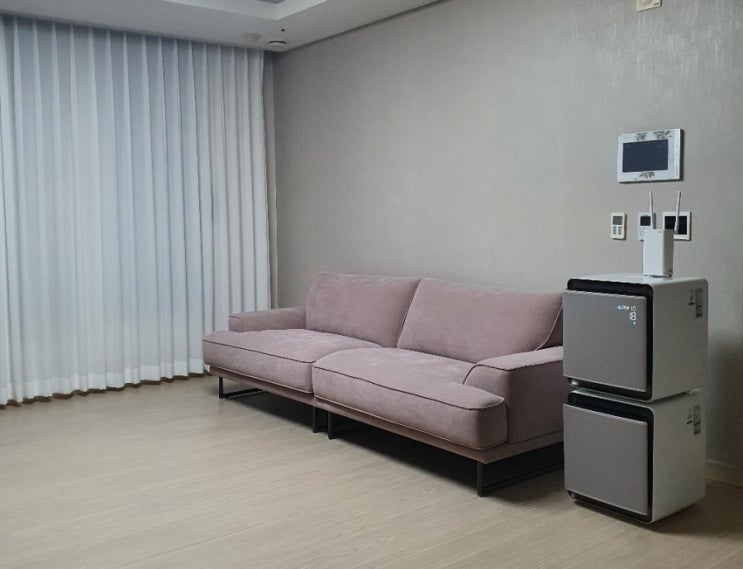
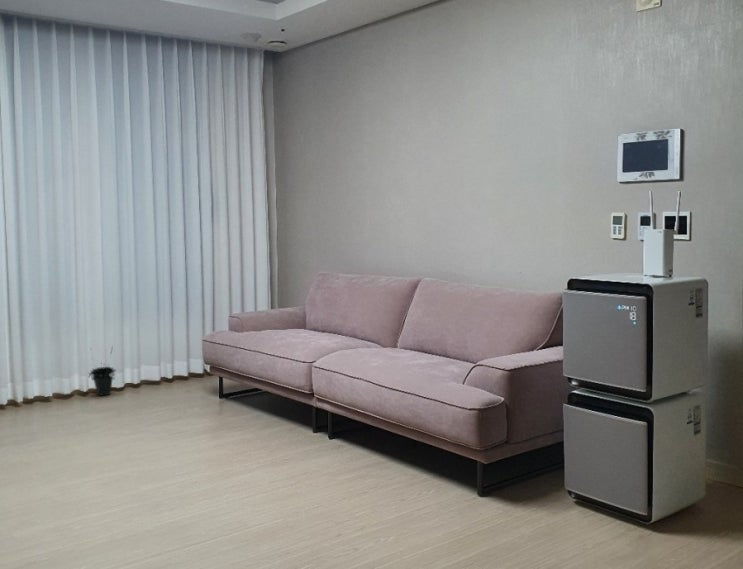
+ potted plant (102, 369)
